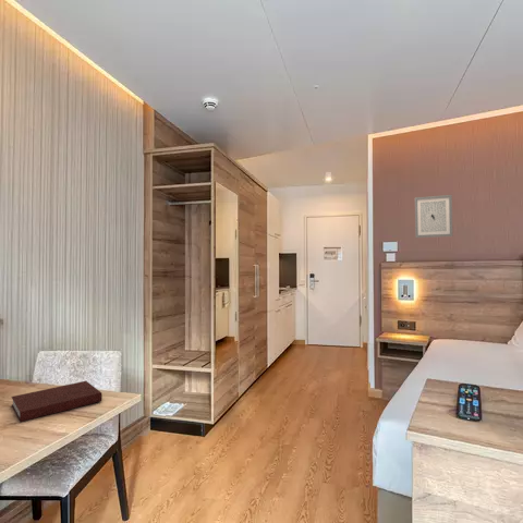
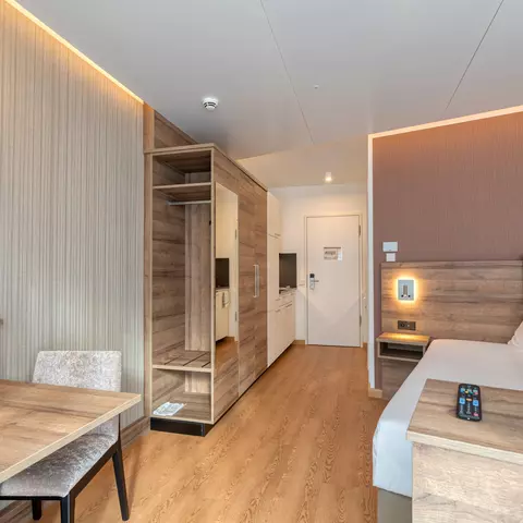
- notebook (57, 399)
- wall art (433, 216)
